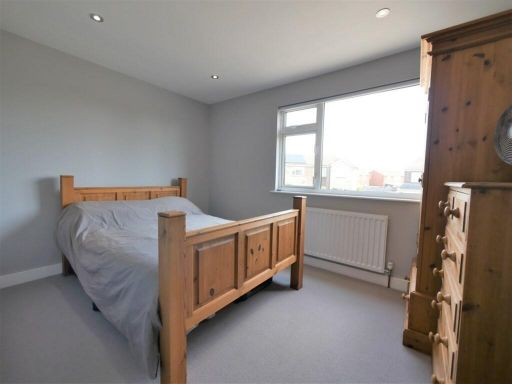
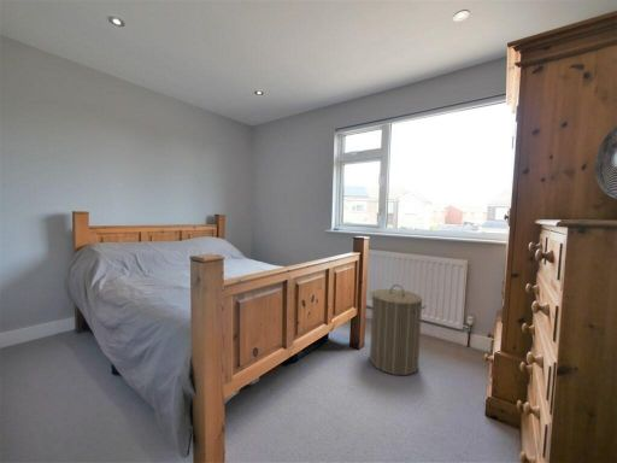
+ laundry hamper (395, 323)
